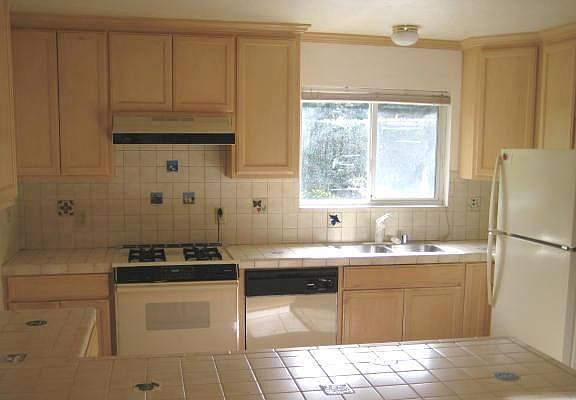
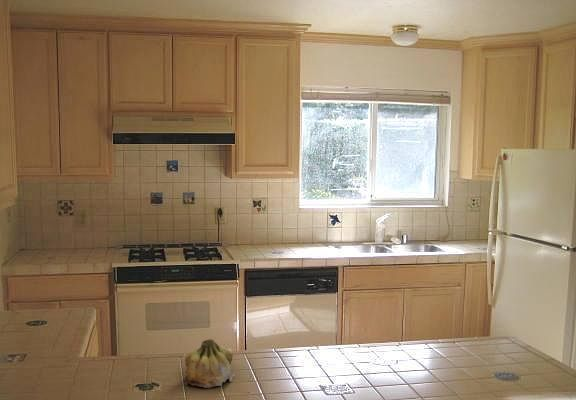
+ fruit (210, 355)
